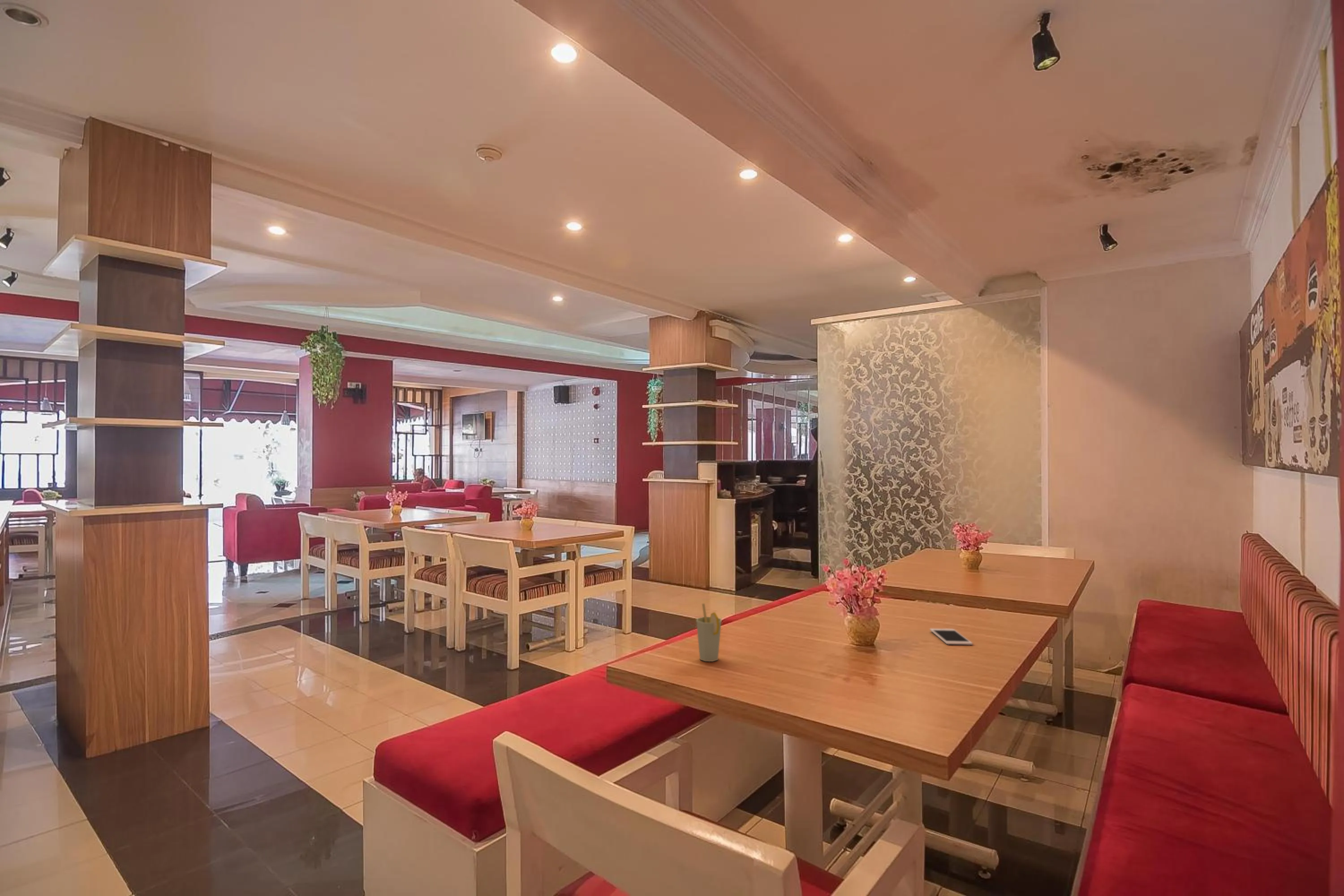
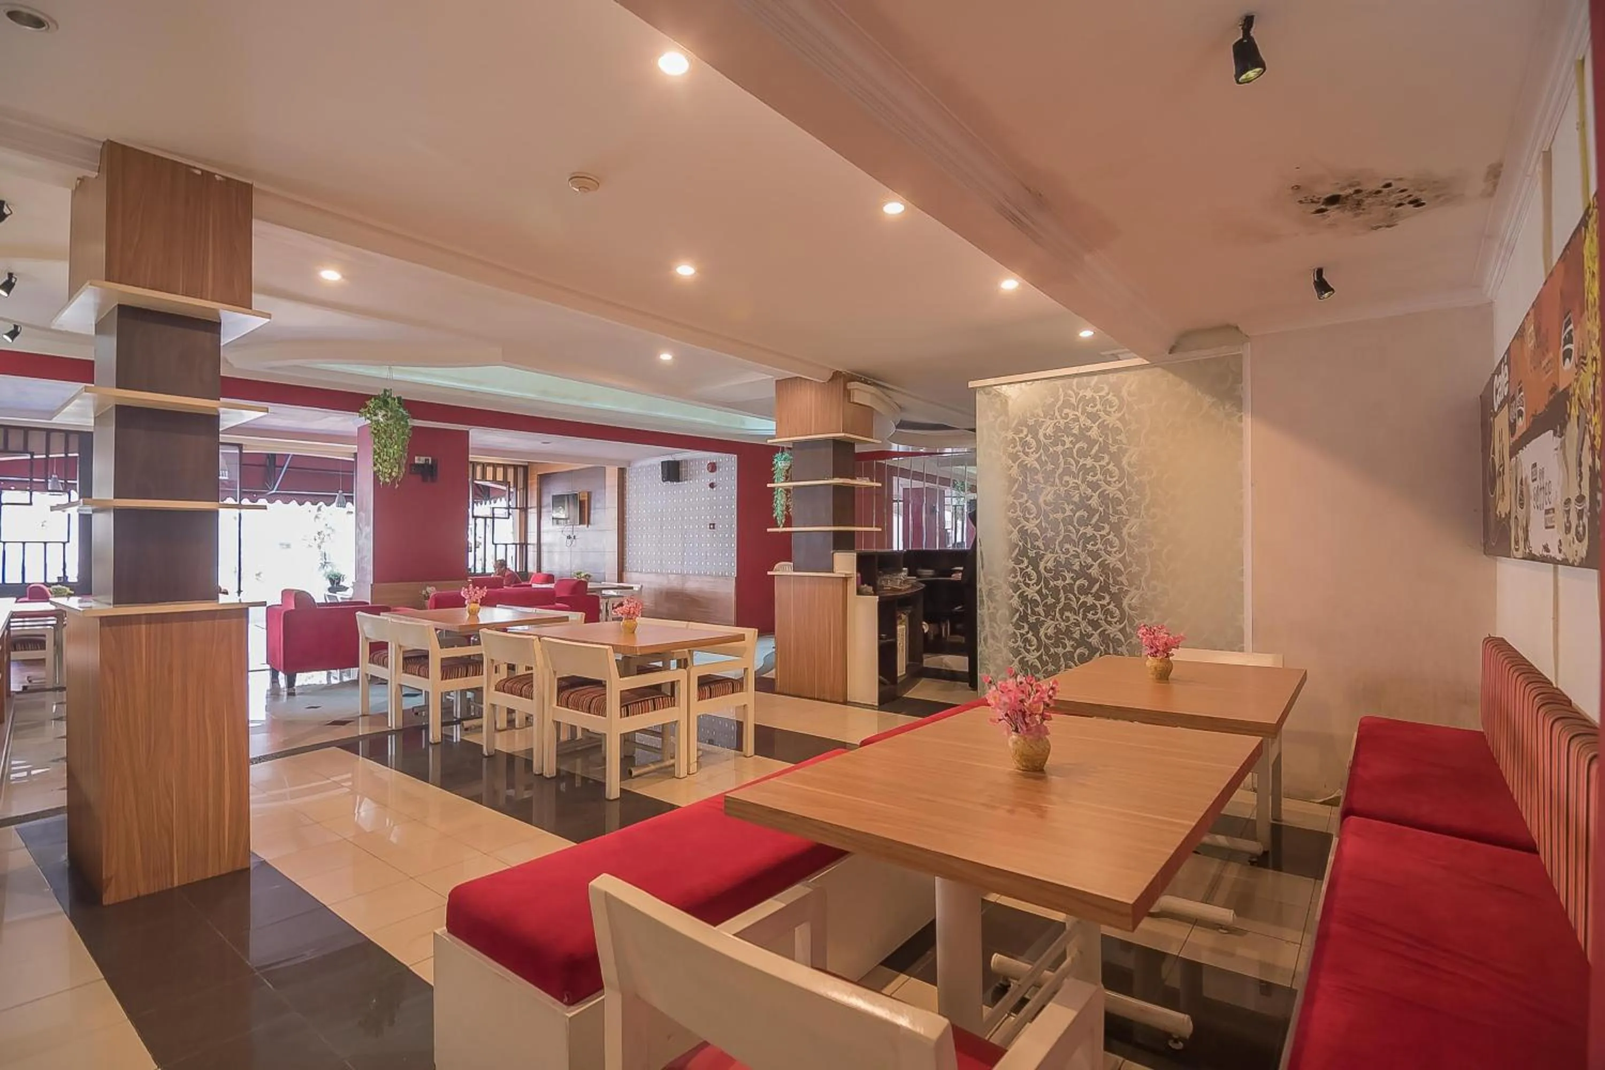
- cell phone (950, 636)
- cup (710, 633)
